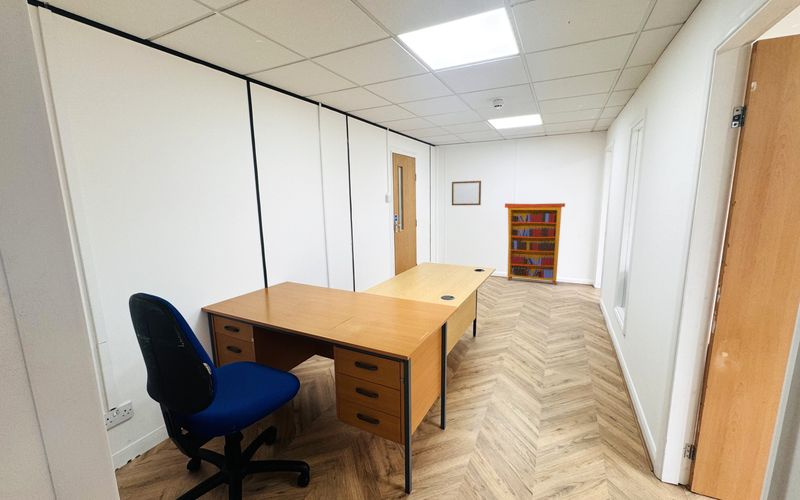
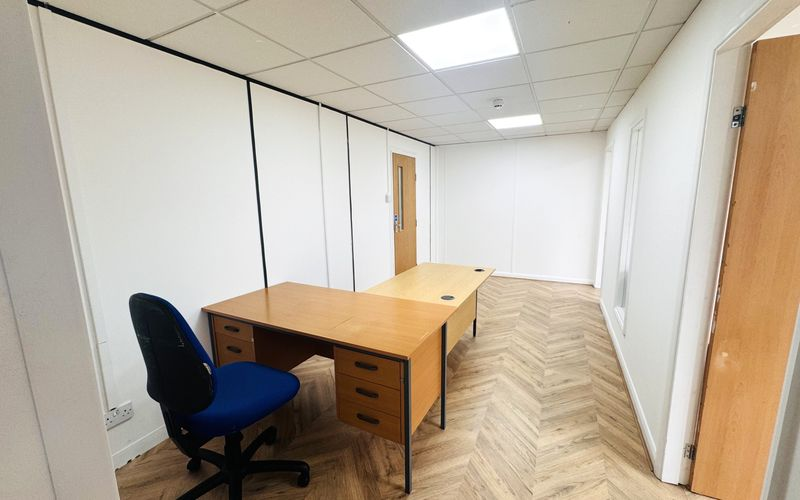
- writing board (466, 193)
- bookcase (532, 242)
